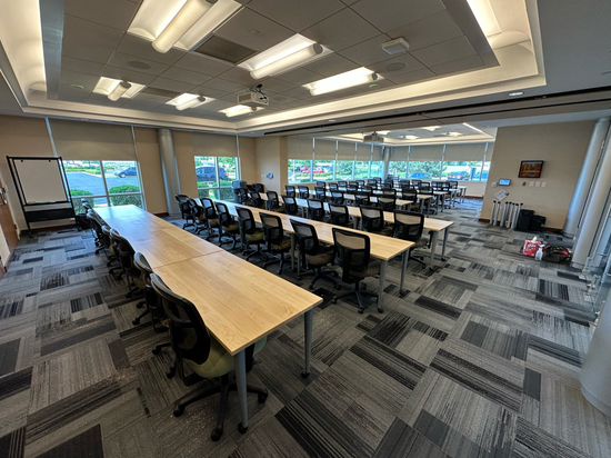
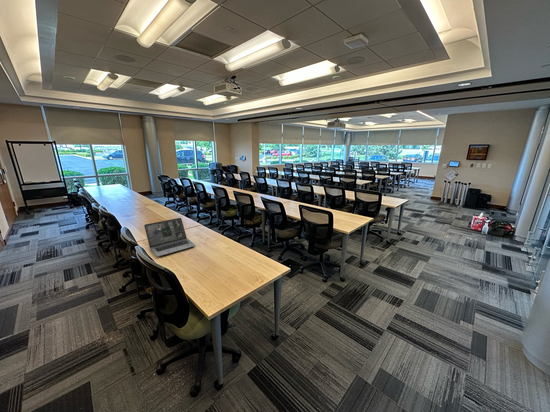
+ laptop (170, 235)
